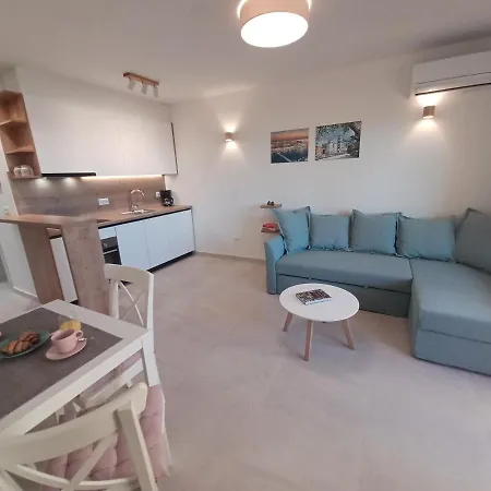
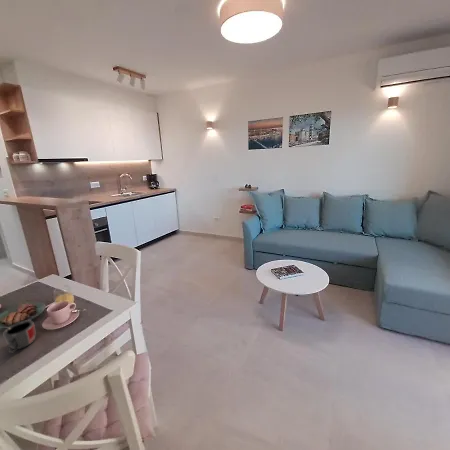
+ mug (18, 338)
